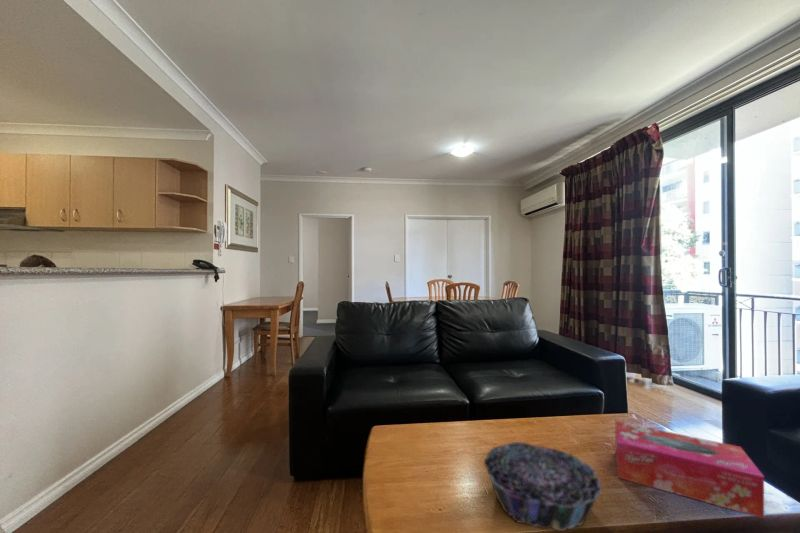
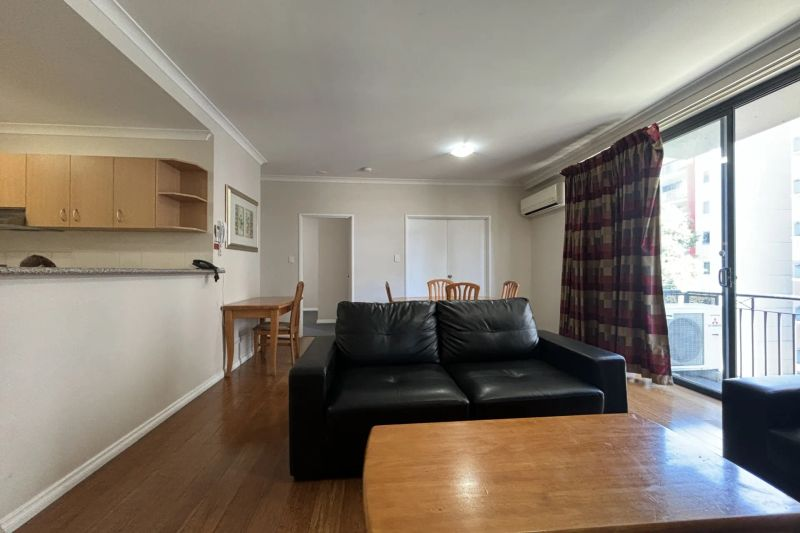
- tissue box (678, 462)
- decorative bowl (539, 484)
